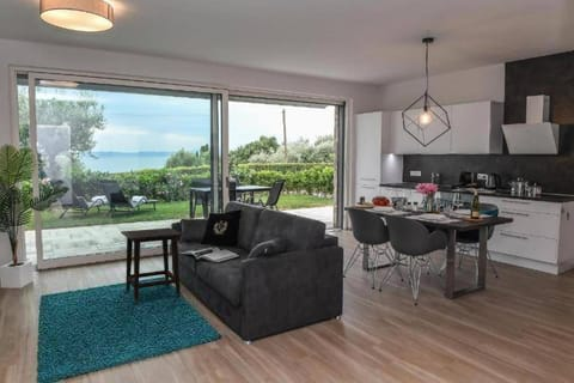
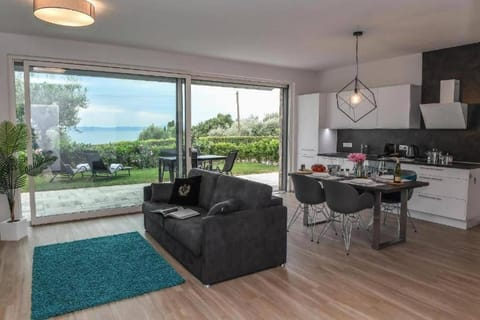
- side table (152, 272)
